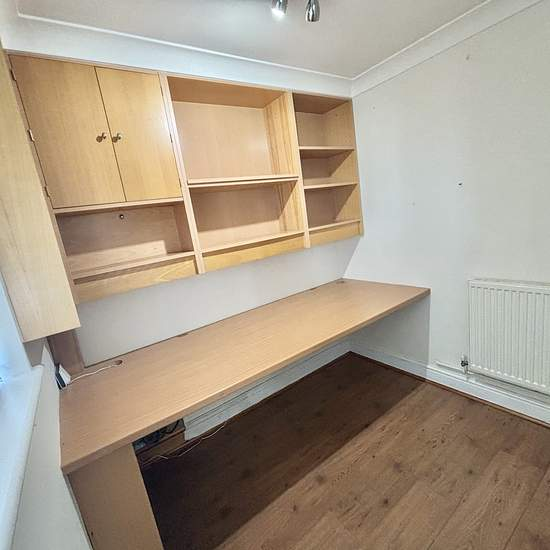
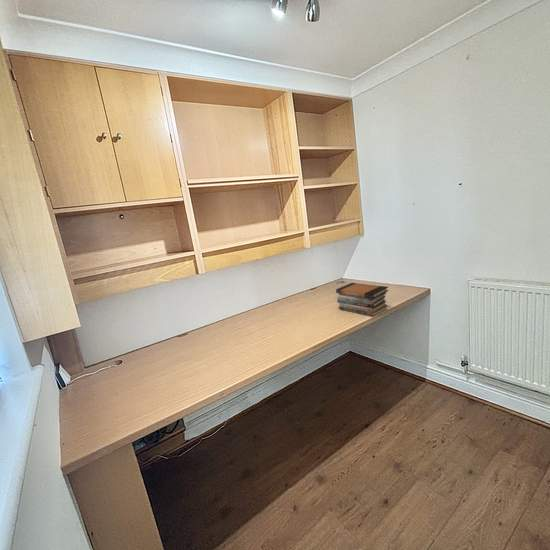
+ book stack (361, 298)
